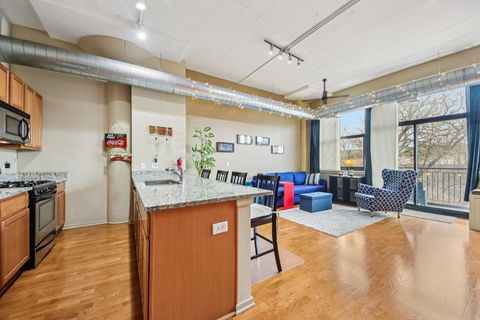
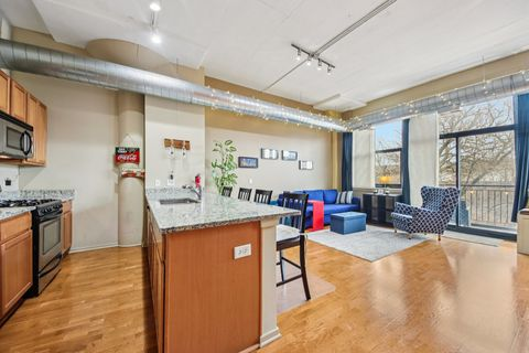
- ceiling fan (324, 89)
